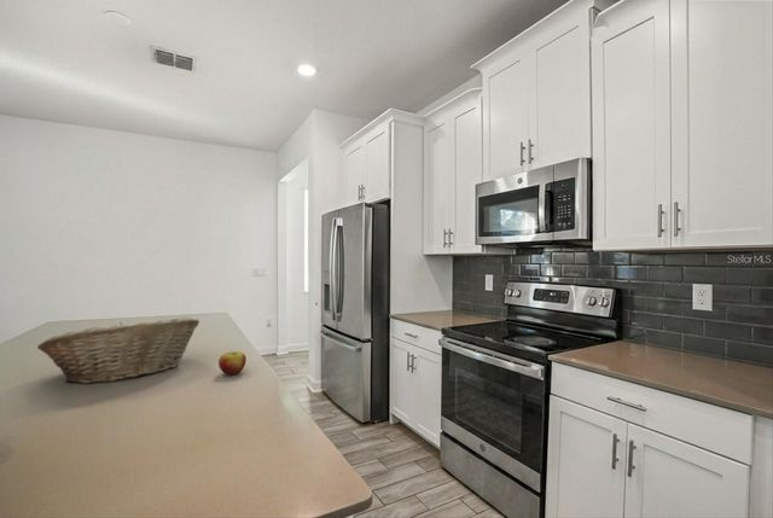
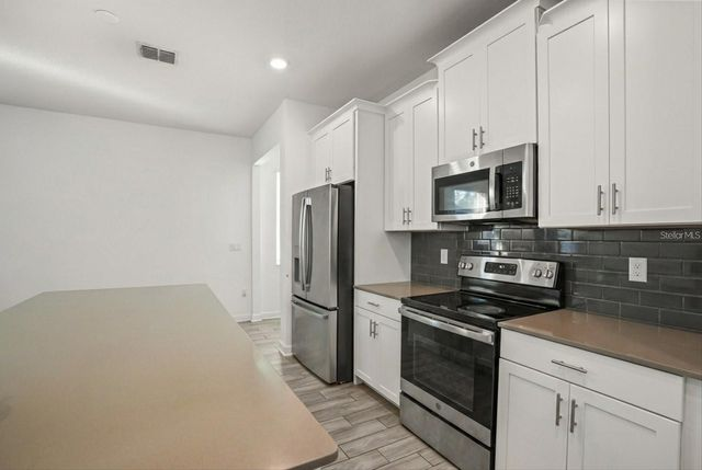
- apple (232, 362)
- fruit basket (127, 344)
